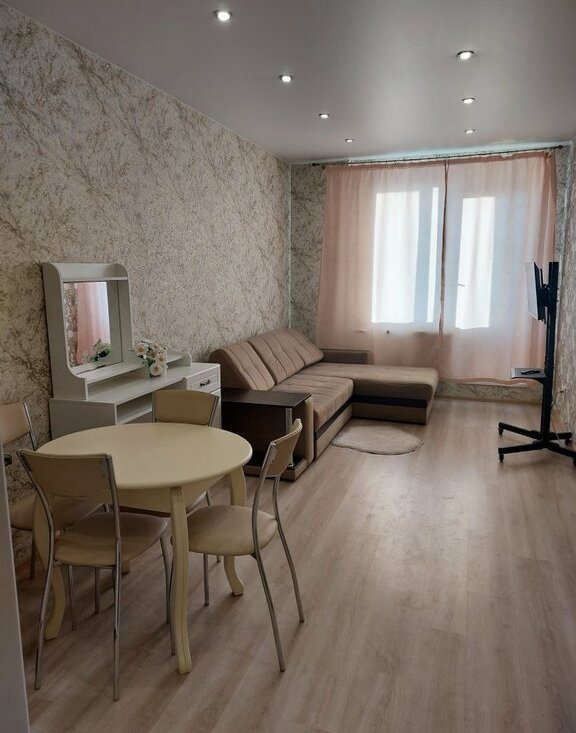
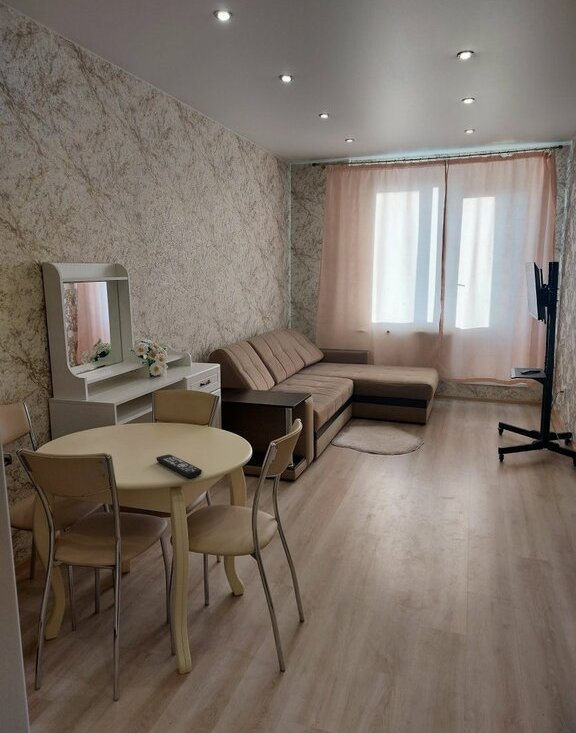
+ remote control (178, 465)
